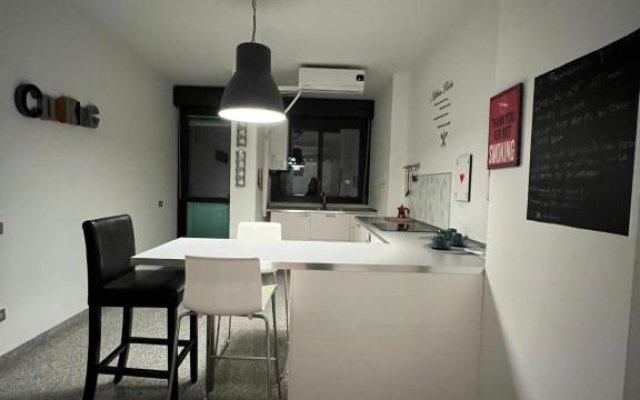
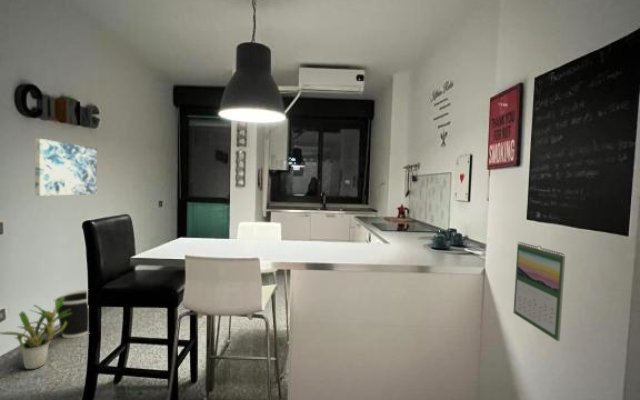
+ wall art (69, 169)
+ potted plant (42, 333)
+ wastebasket (77, 314)
+ calendar (536, 285)
